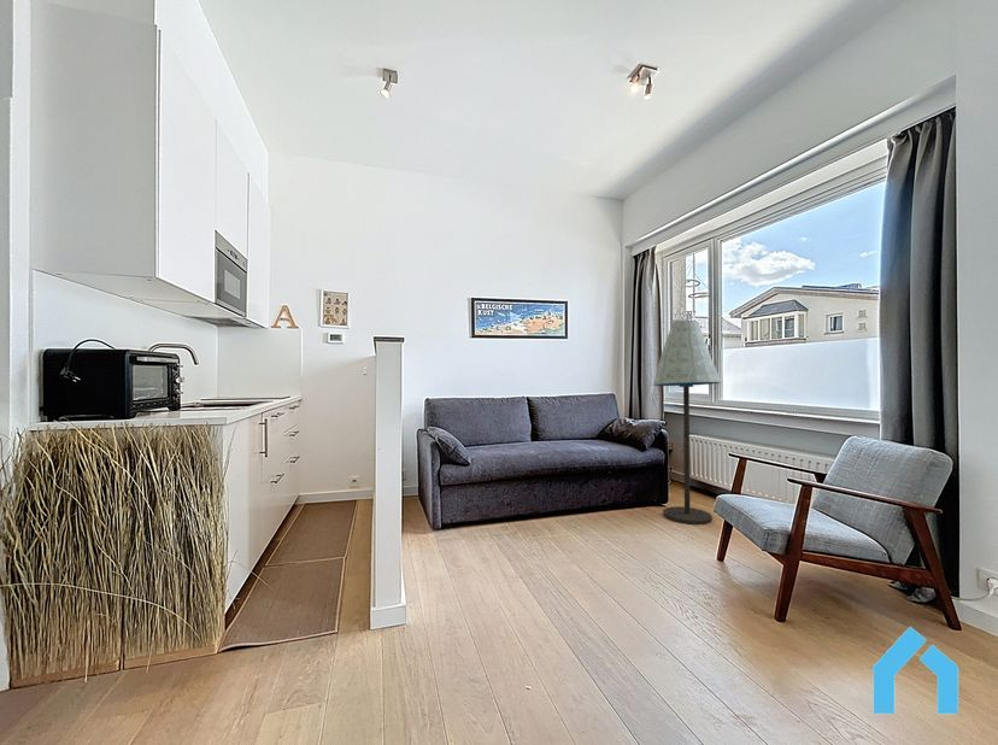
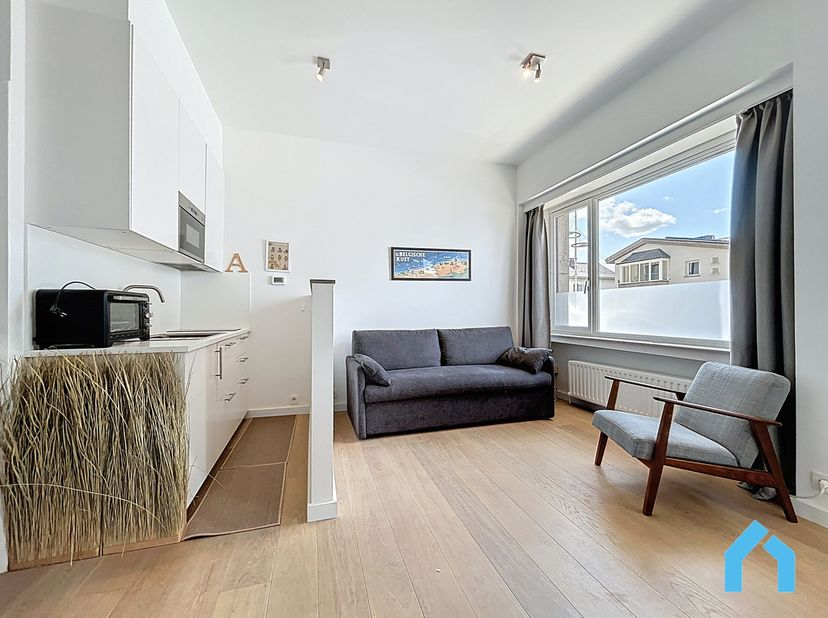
- floor lamp (686, 417)
